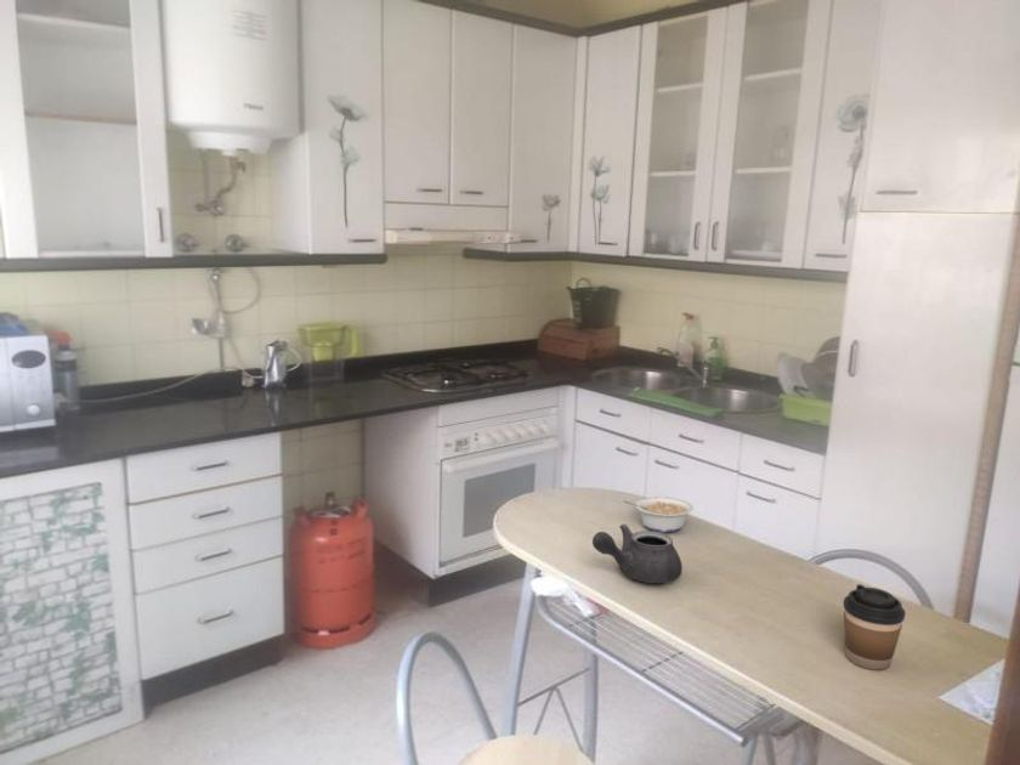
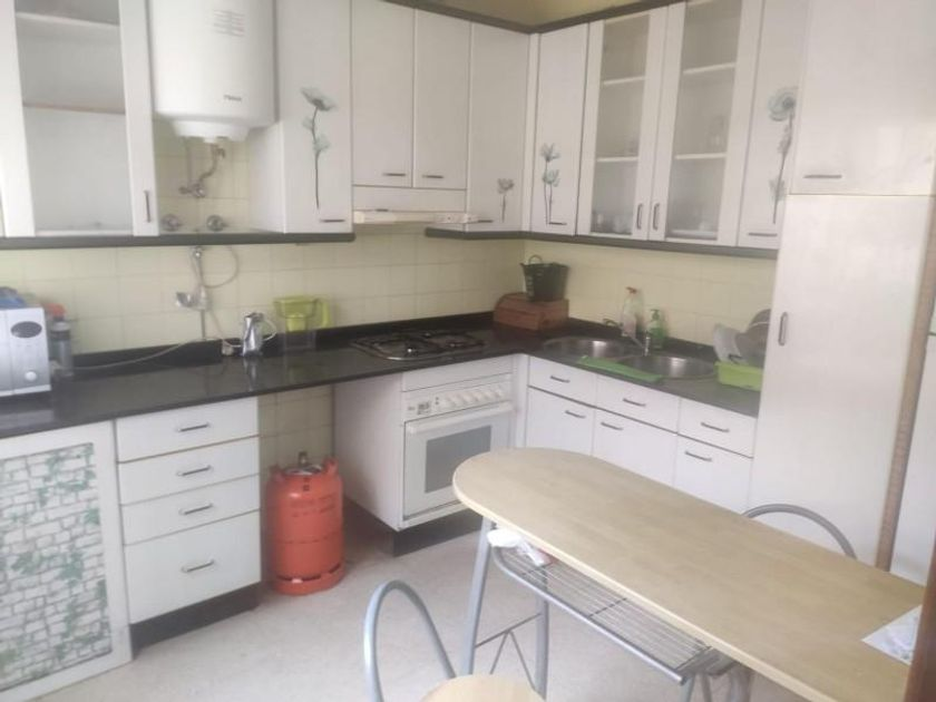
- coffee cup (872, 624)
- teapot (633, 550)
- legume (662, 514)
